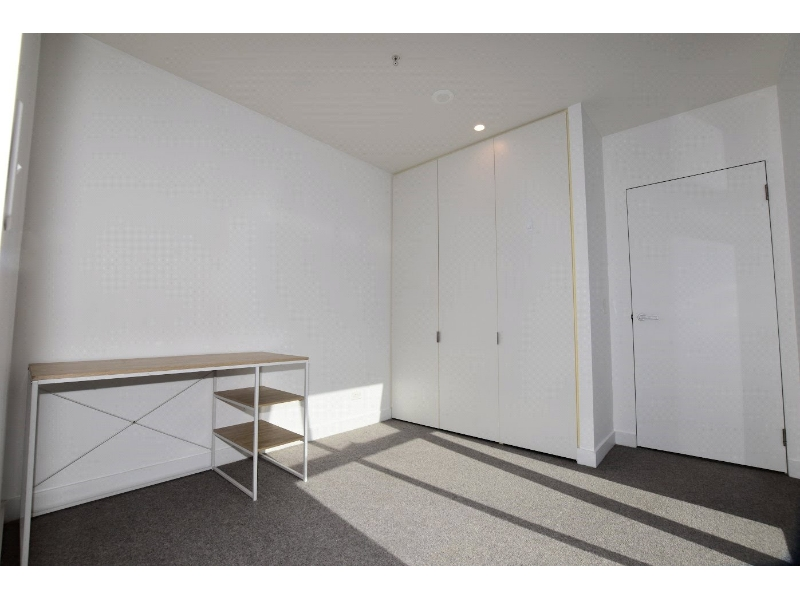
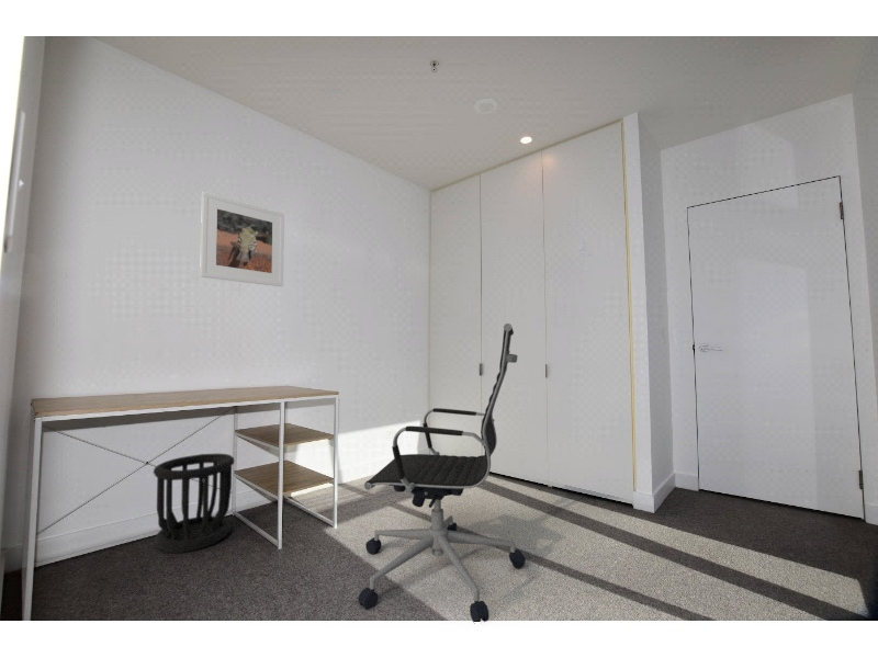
+ wastebasket (198, 499)
+ office chair (434, 450)
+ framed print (245, 242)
